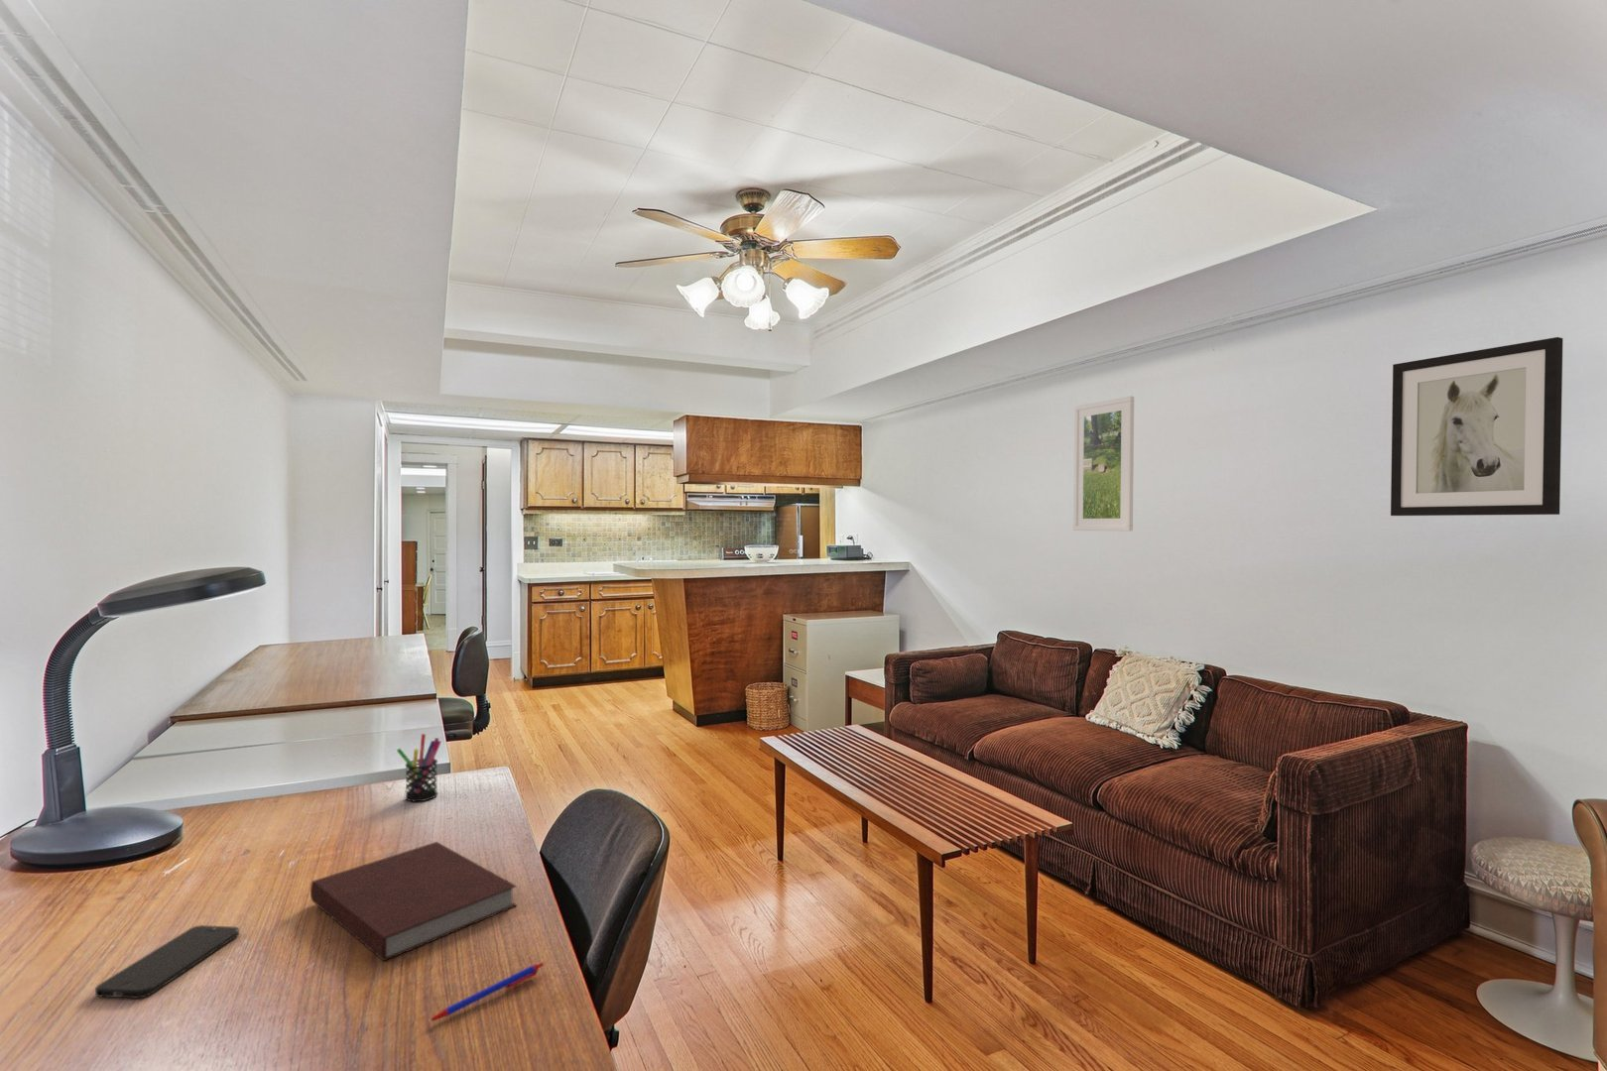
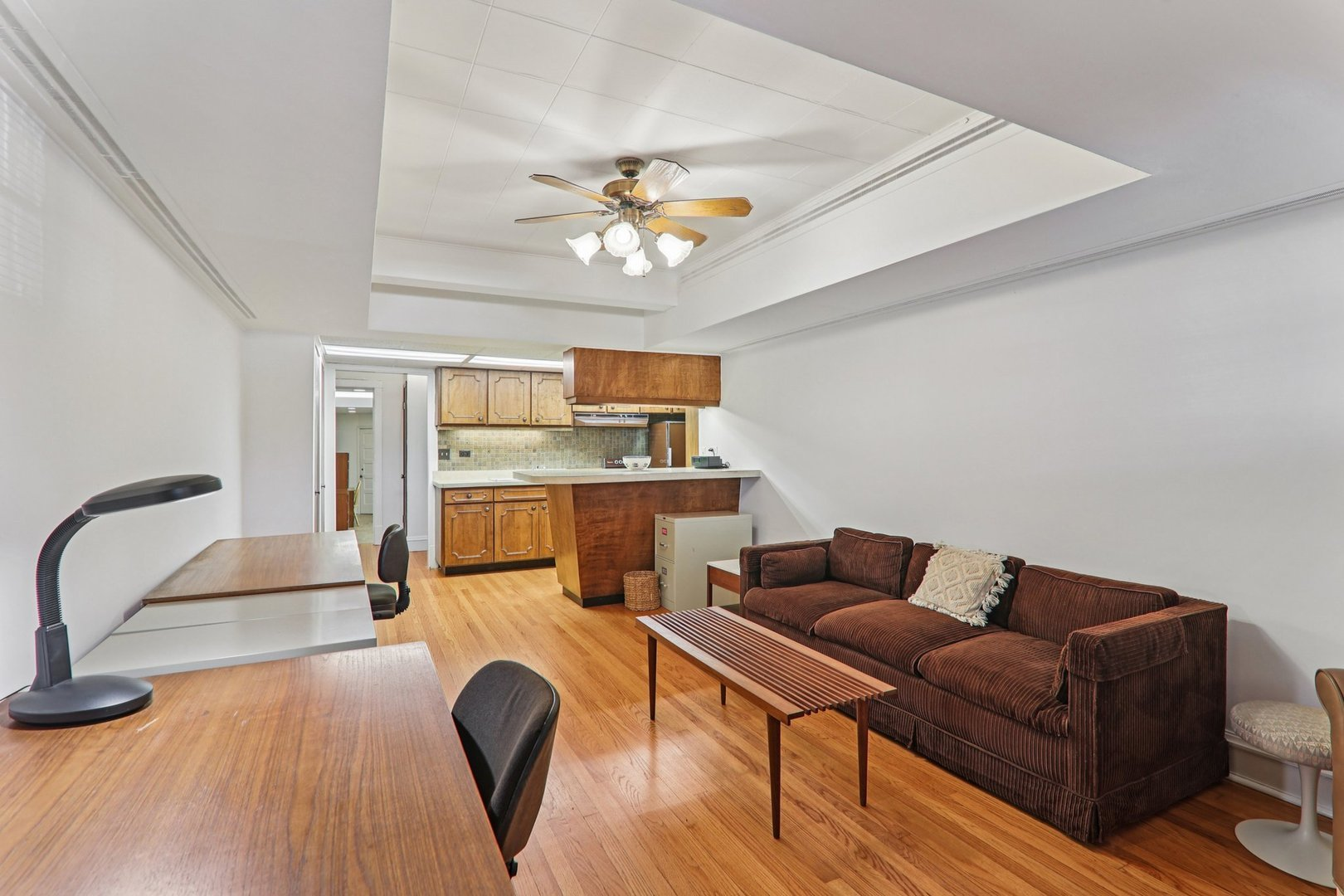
- smartphone (172, 957)
- pen (488, 991)
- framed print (1102, 466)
- notebook (413, 893)
- wall art (1469, 434)
- pen holder (417, 766)
